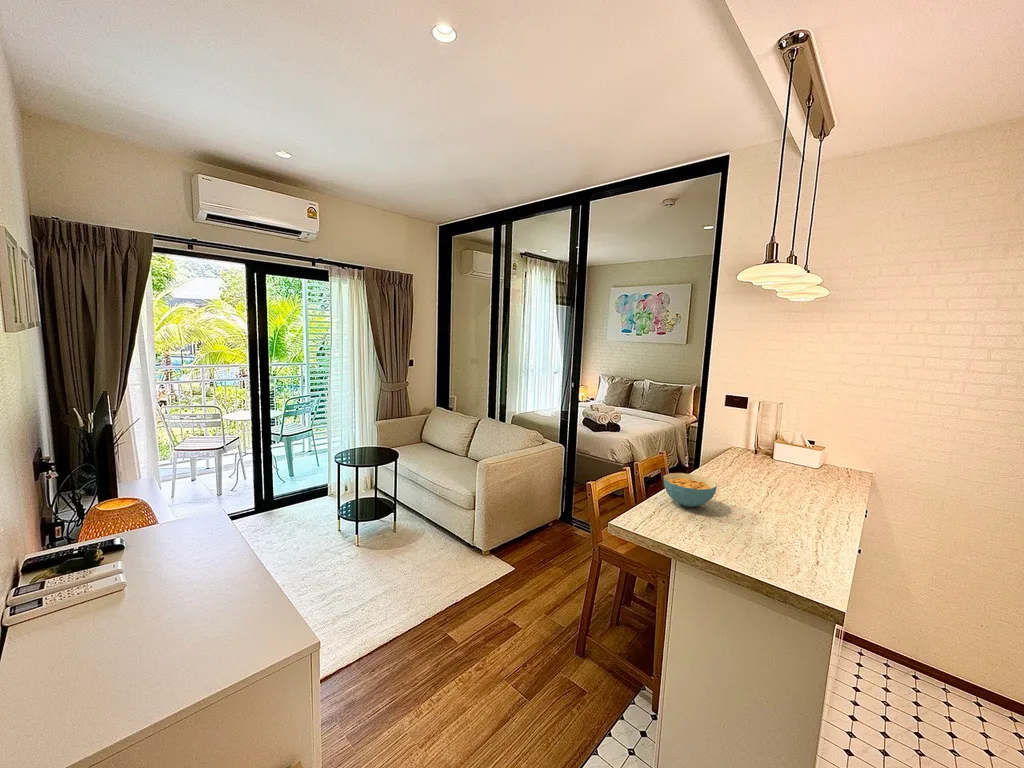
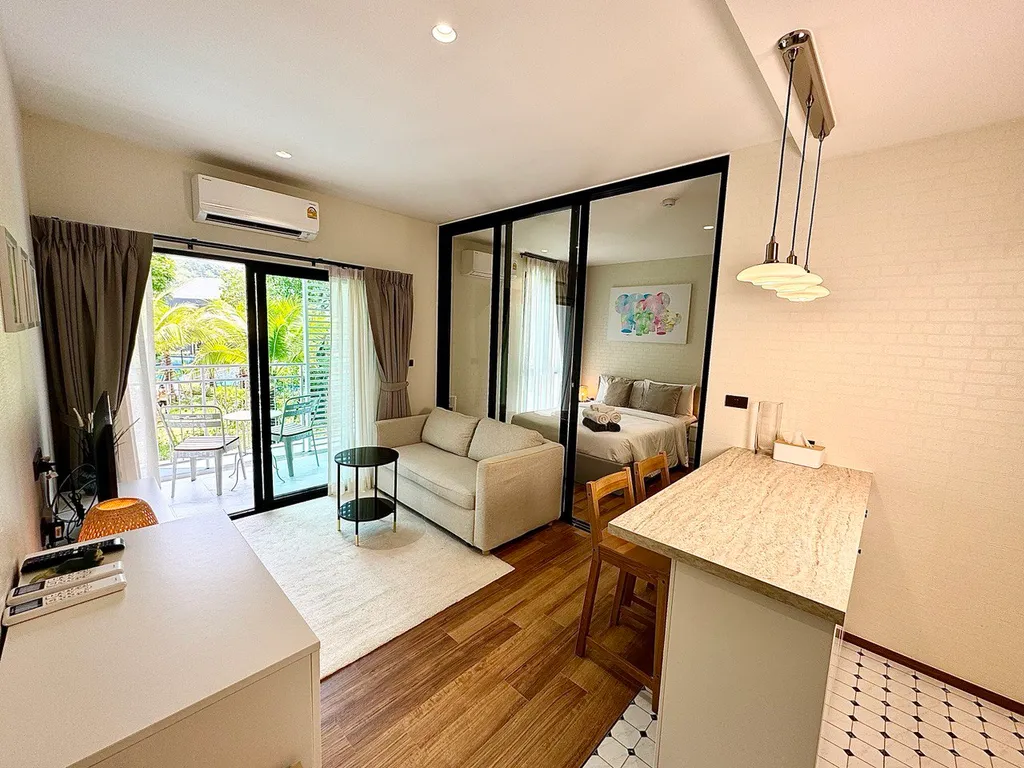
- cereal bowl (688, 492)
